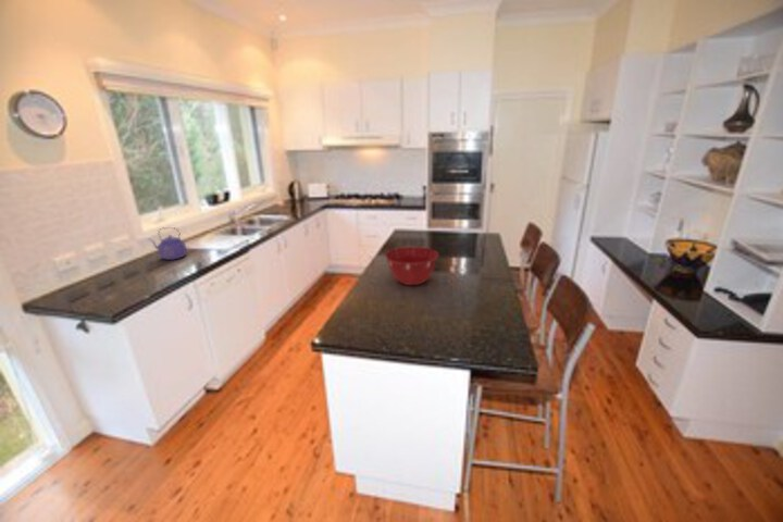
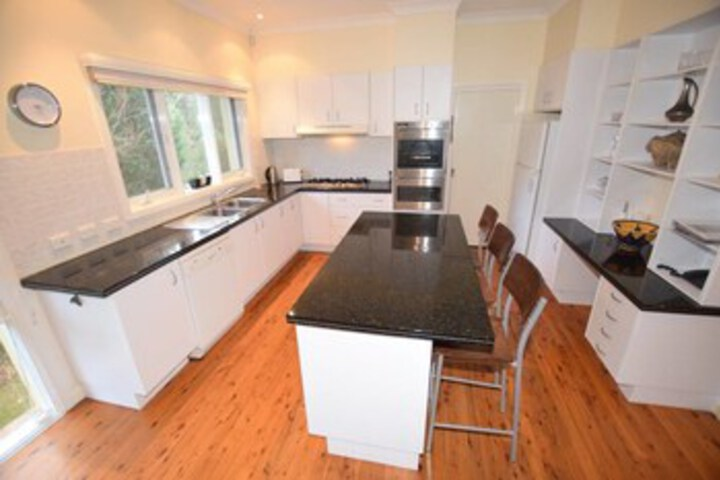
- mixing bowl (411, 268)
- kettle (166, 243)
